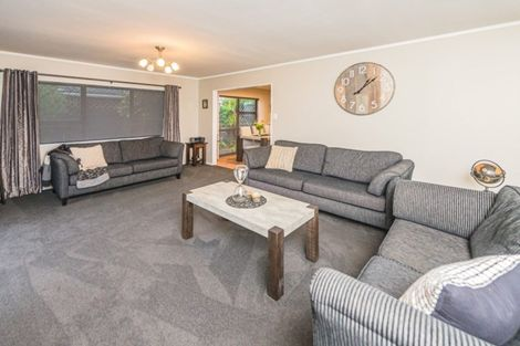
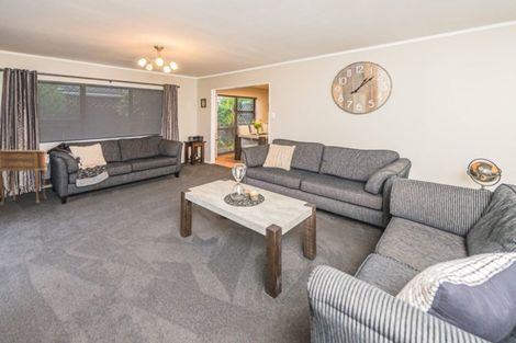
+ side table (23, 170)
